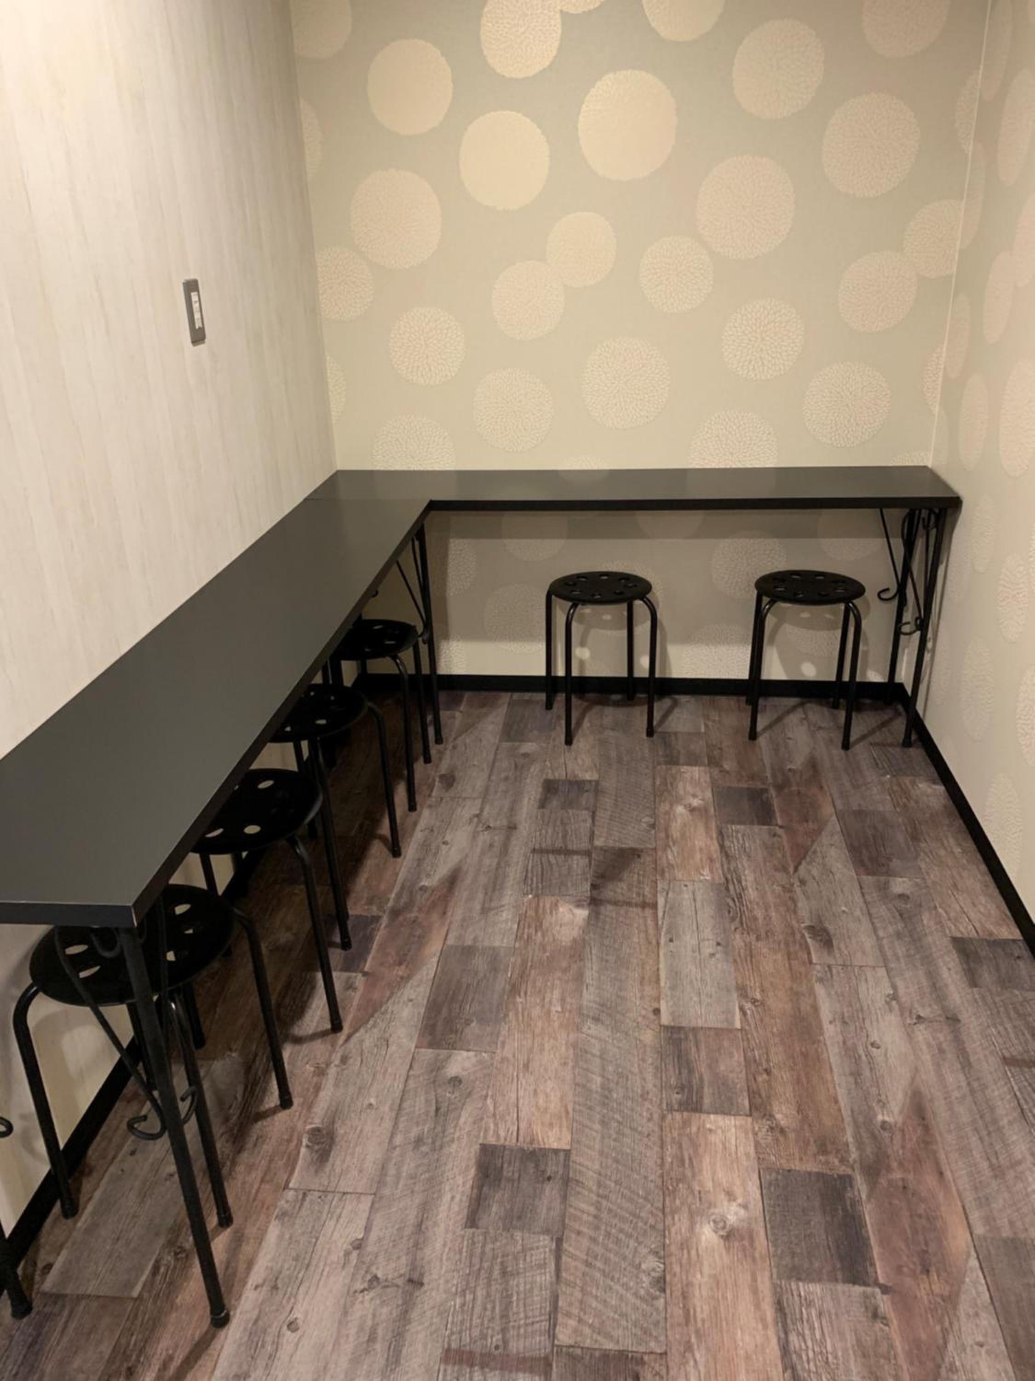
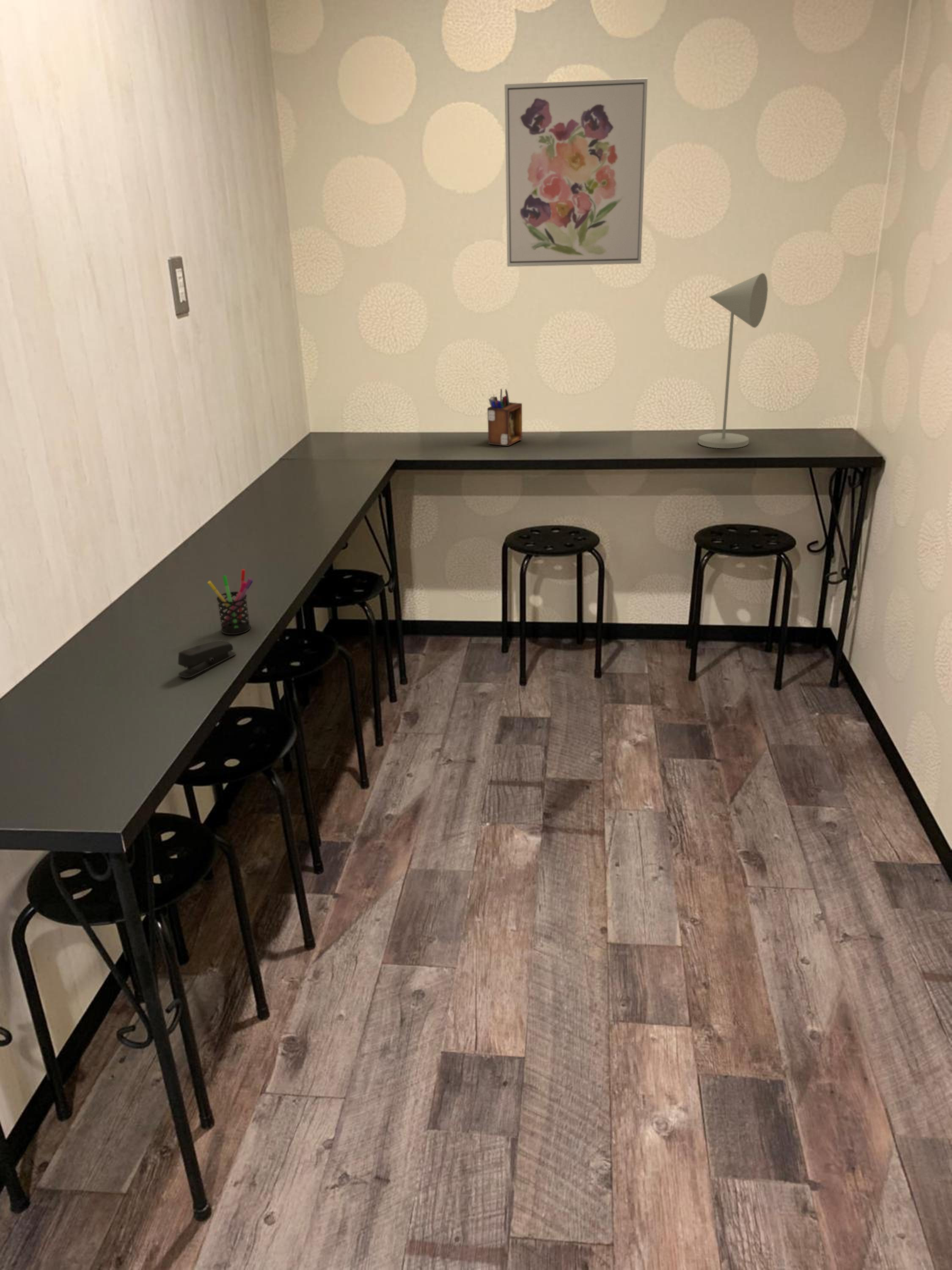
+ wall art (575, 176)
+ desk organizer (505, 417)
+ stapler (206, 653)
+ desk lamp (729, 360)
+ pen holder (233, 599)
